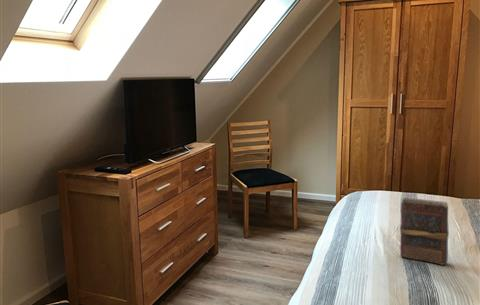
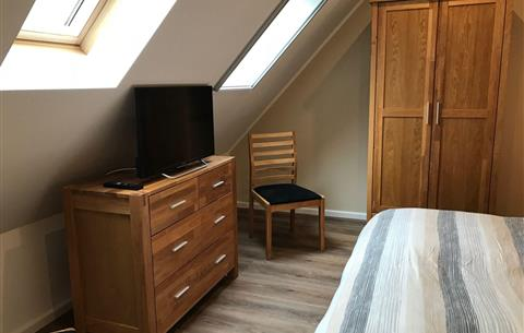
- book (423, 230)
